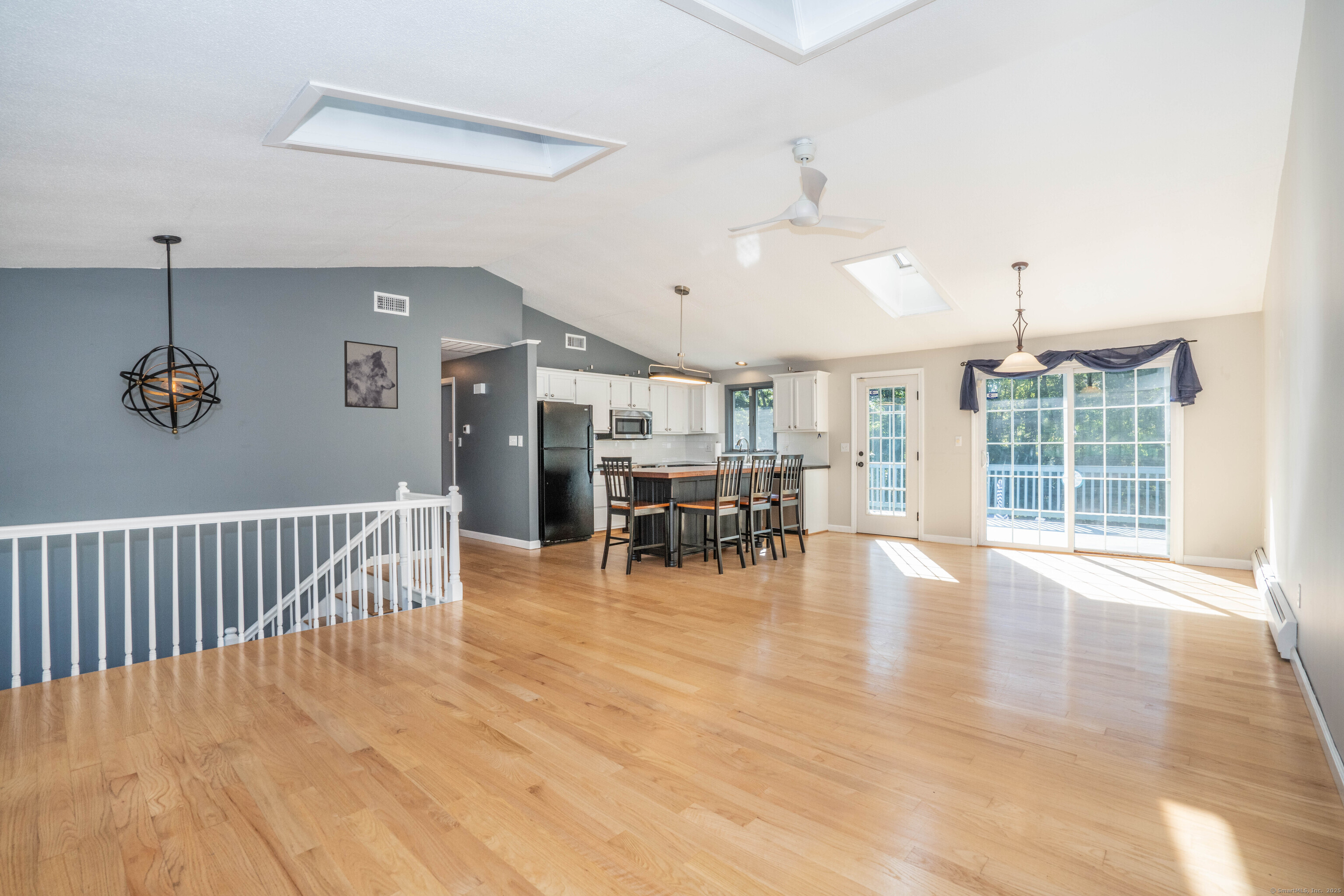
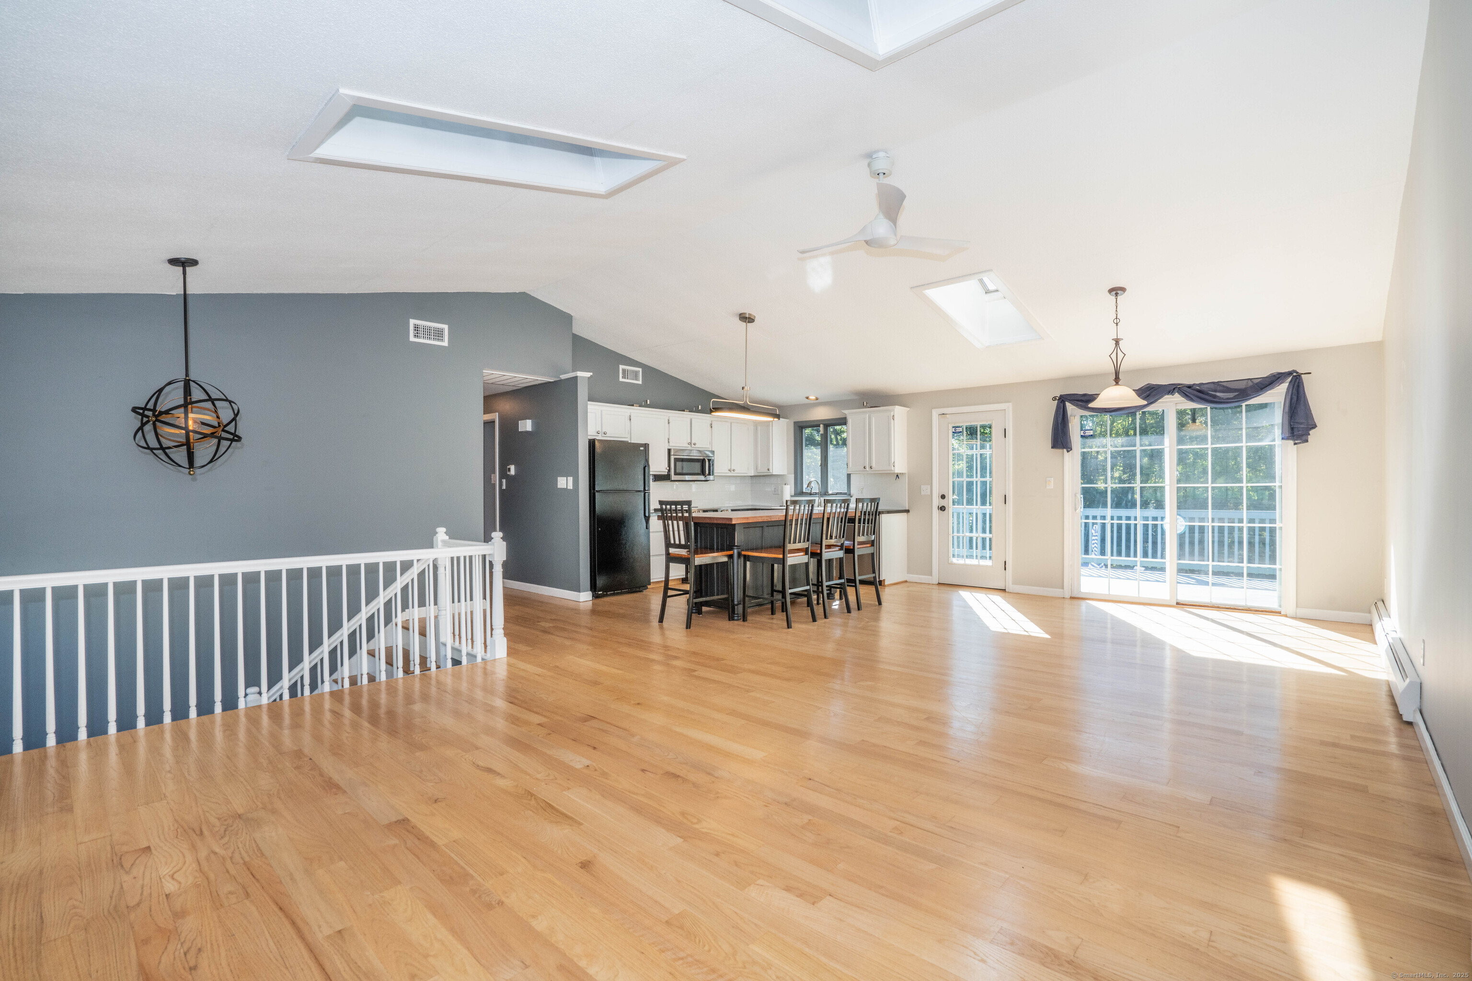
- wall art (372, 376)
